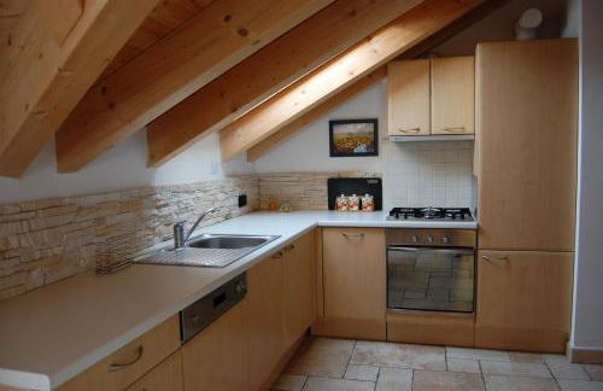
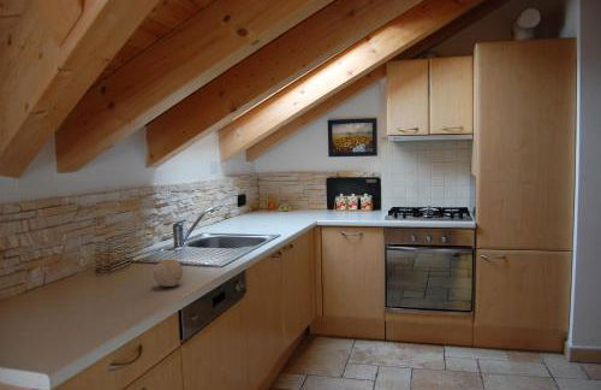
+ fruit (168, 273)
